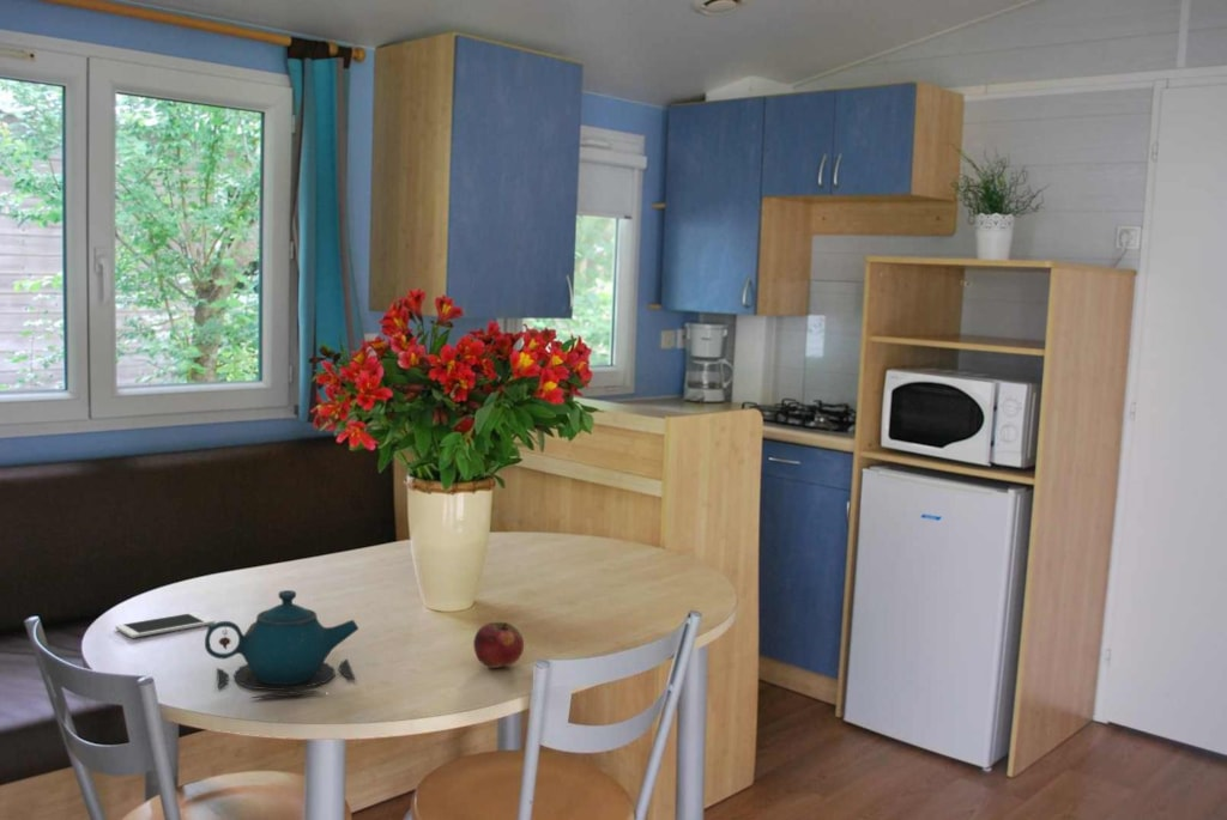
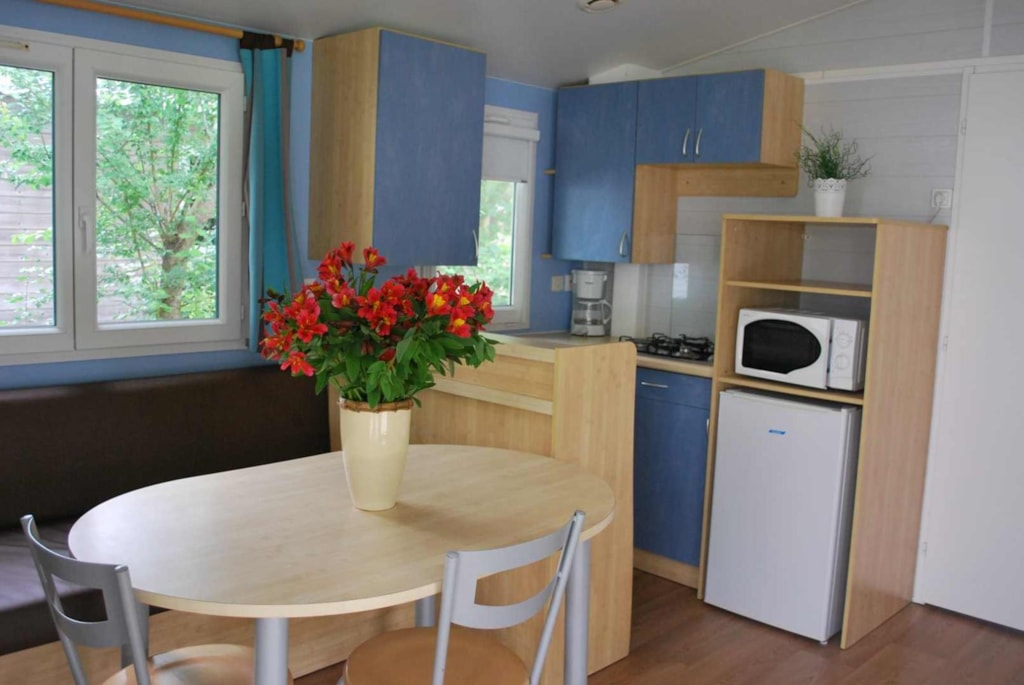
- fruit (498, 643)
- teapot (283, 632)
- cell phone (165, 624)
